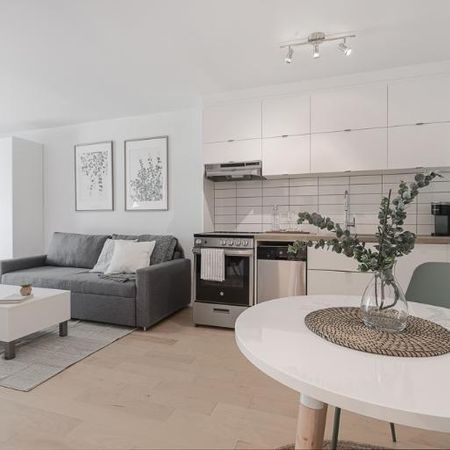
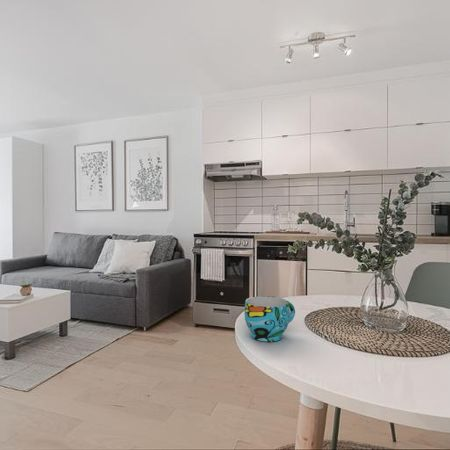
+ cup (268, 318)
